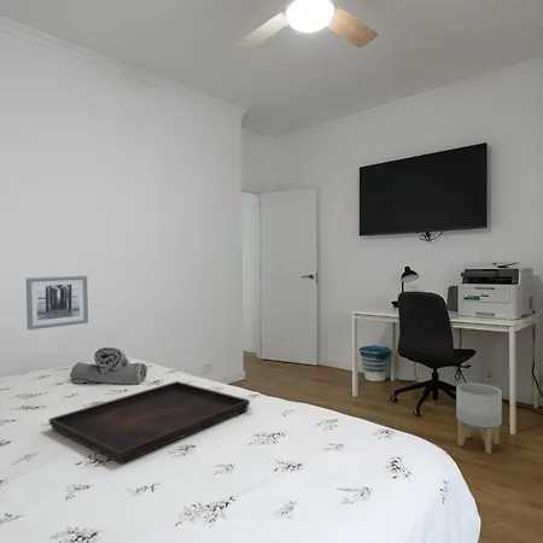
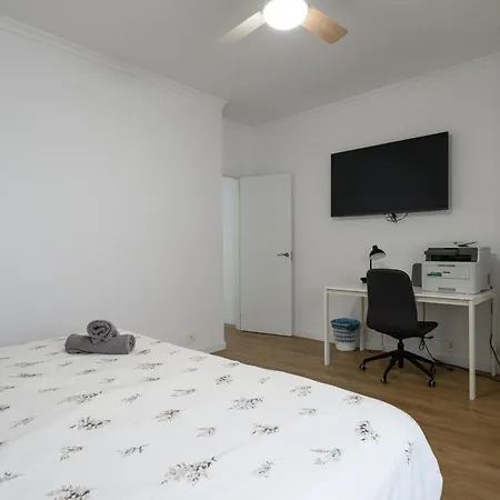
- planter (478, 416)
- wall art (58, 300)
- serving tray (154, 414)
